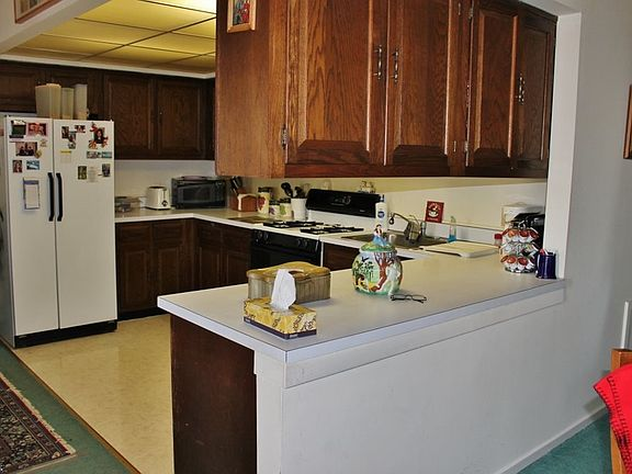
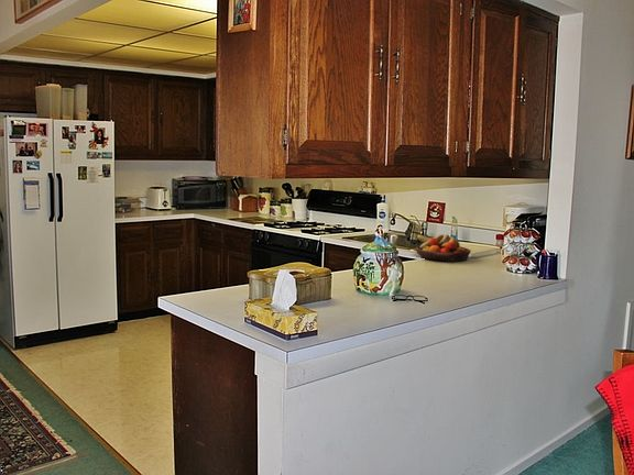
+ fruit bowl (442, 246)
